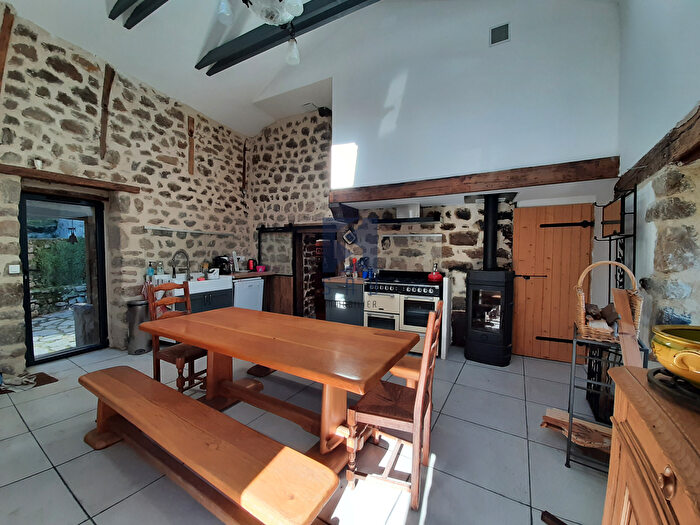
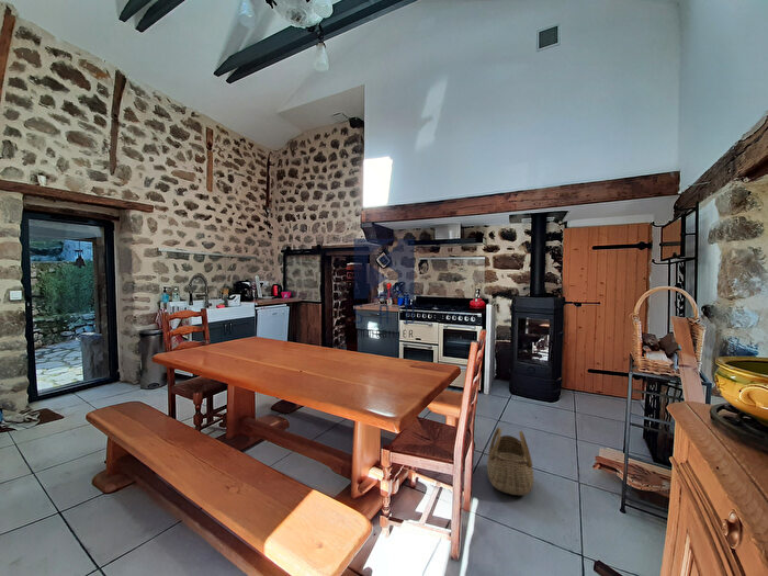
+ basket (509, 456)
